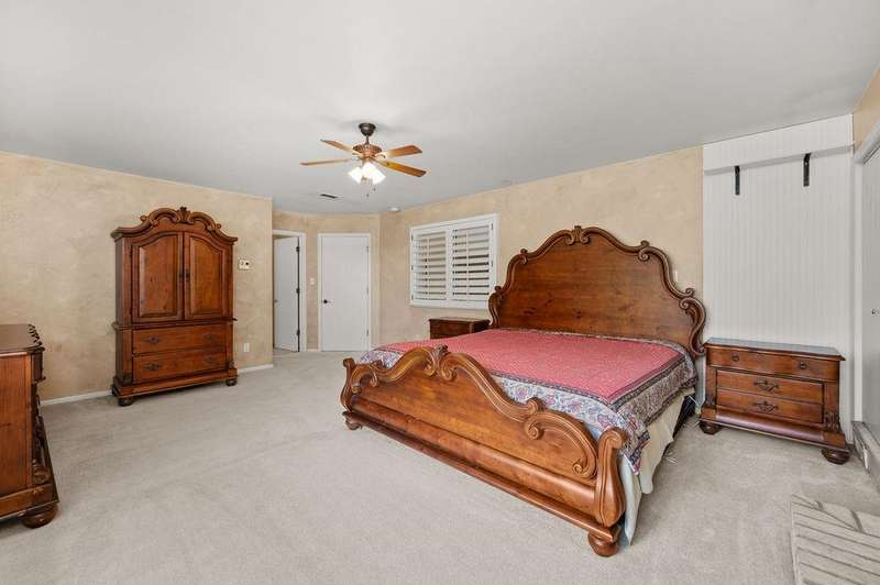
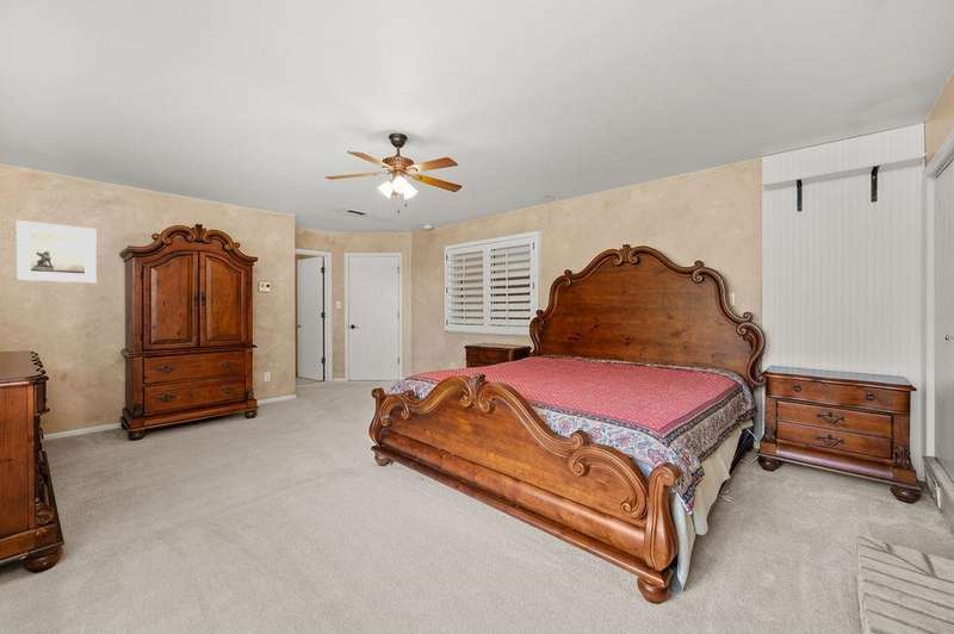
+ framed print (57, 253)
